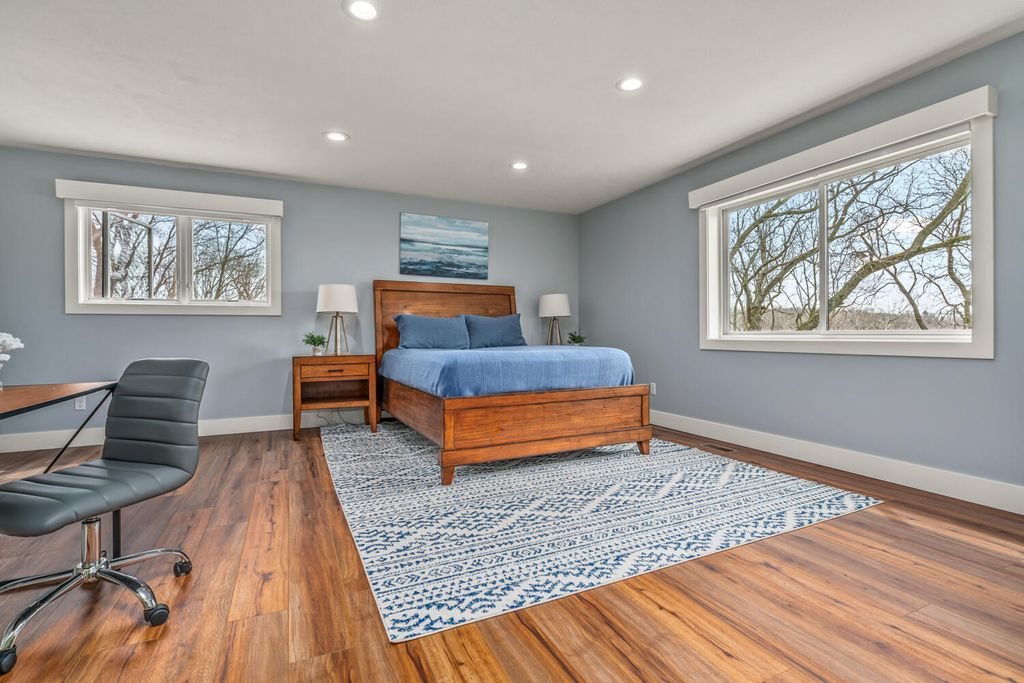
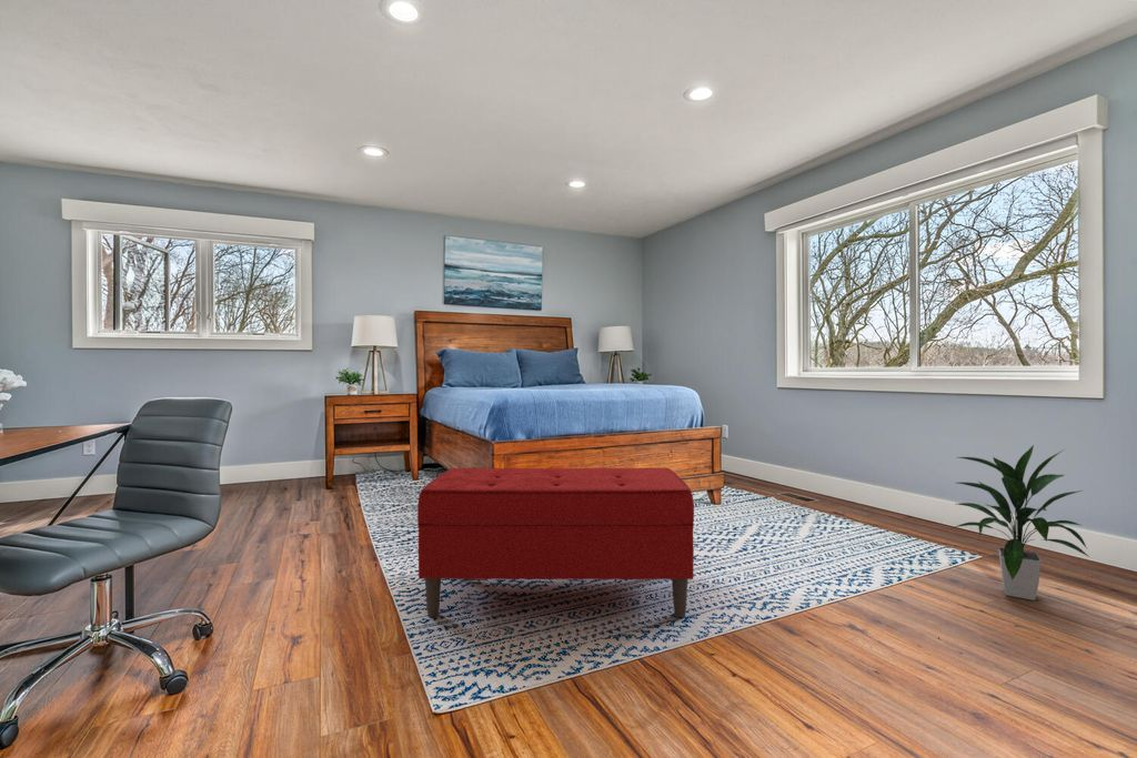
+ indoor plant (1015, 519)
+ bench (557, 535)
